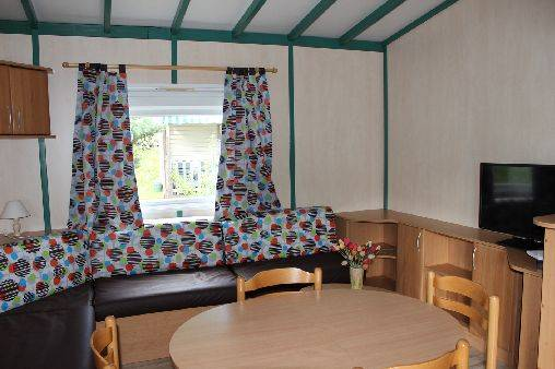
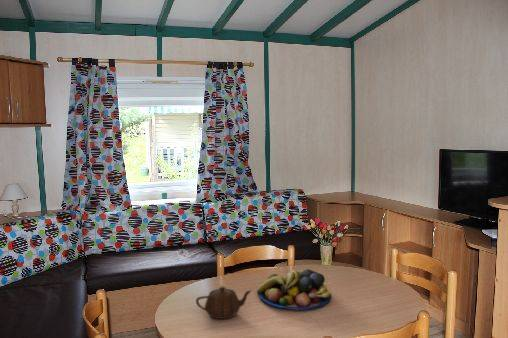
+ fruit bowl (294, 283)
+ teapot (224, 300)
